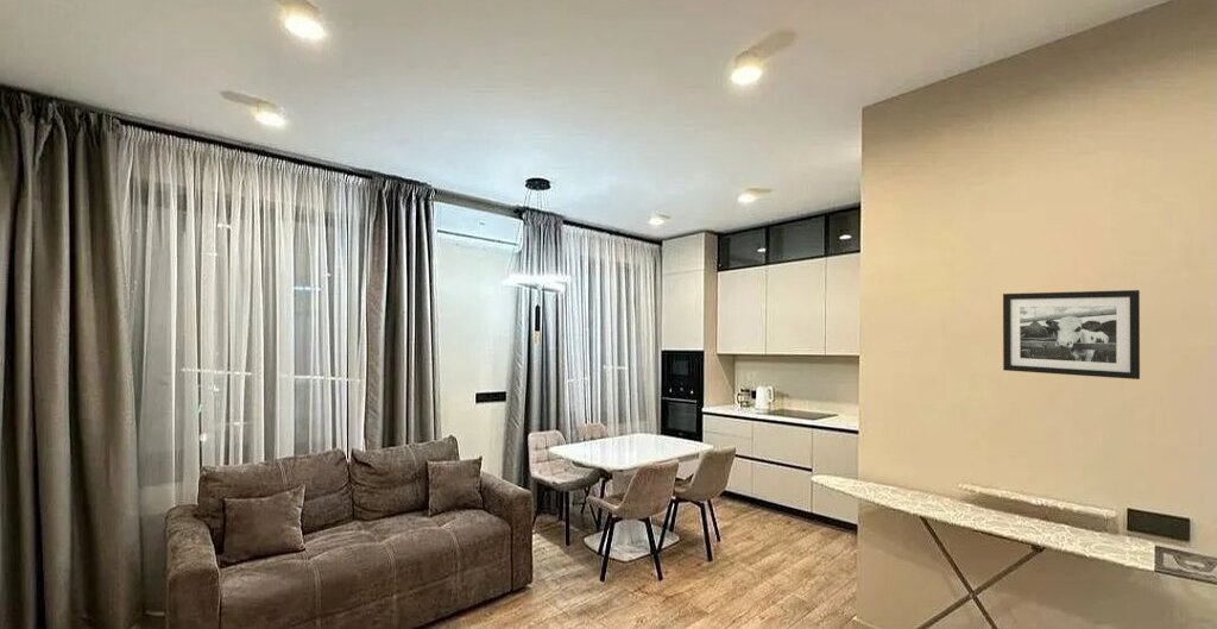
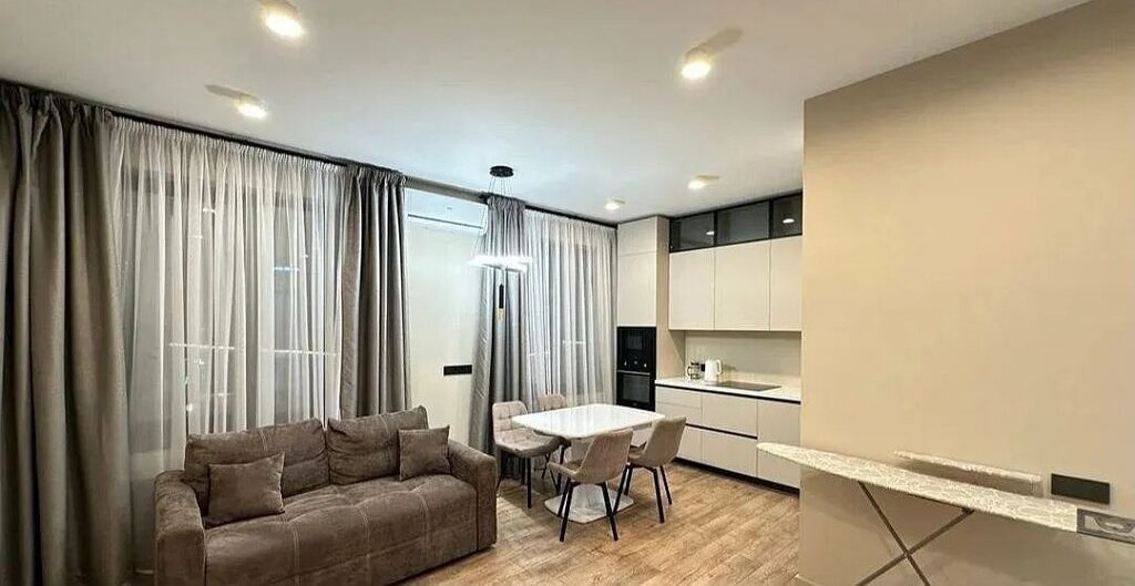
- picture frame (1066, 333)
